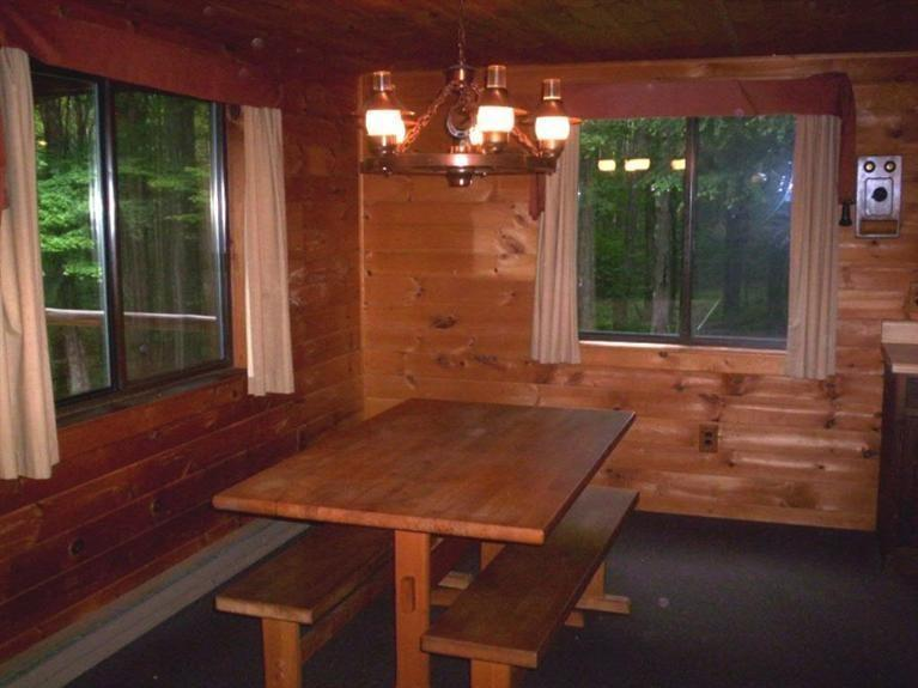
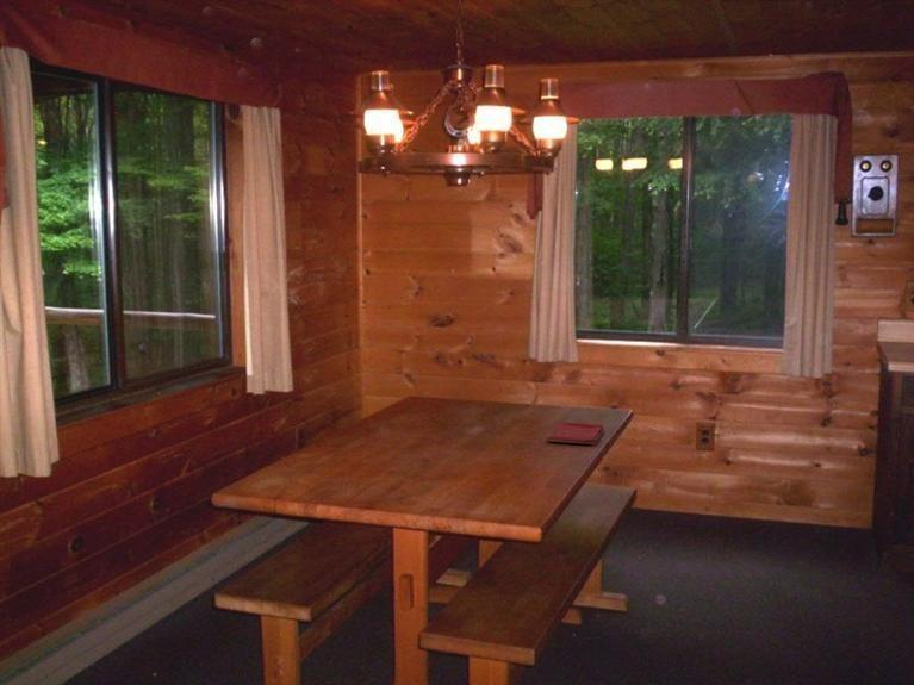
+ dish towel (576, 432)
